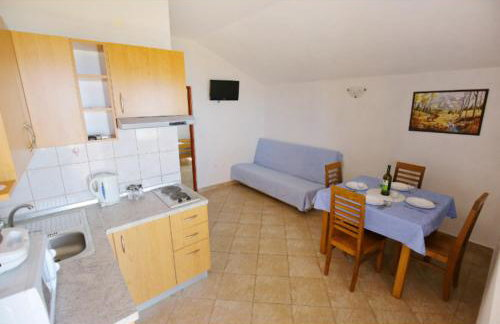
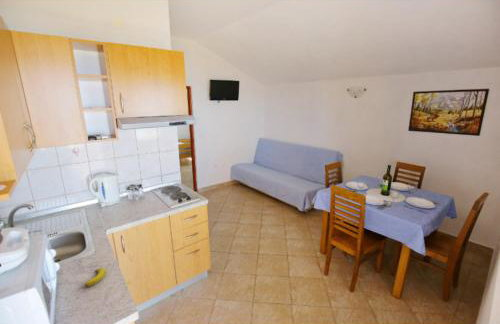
+ banana (97, 275)
